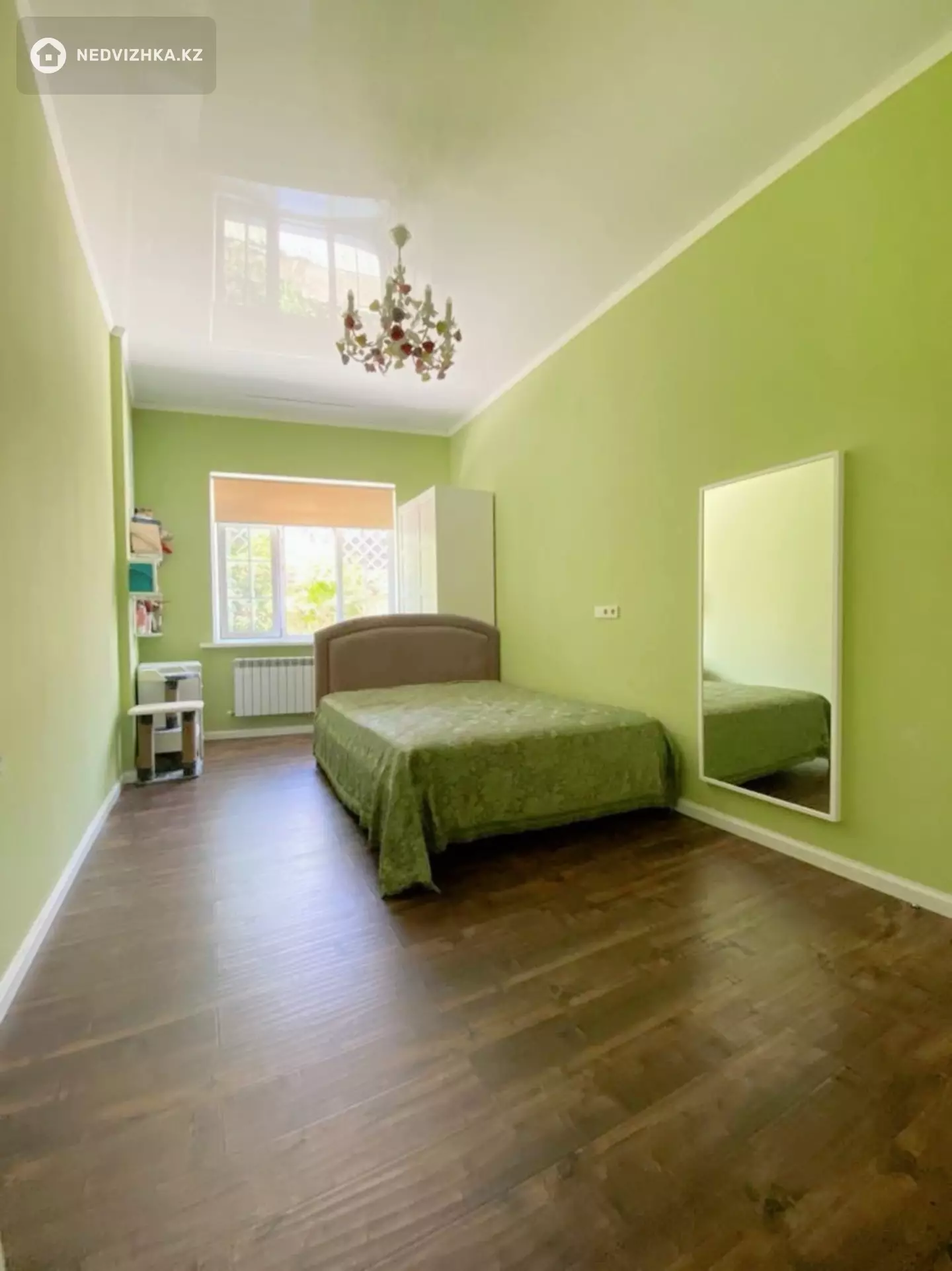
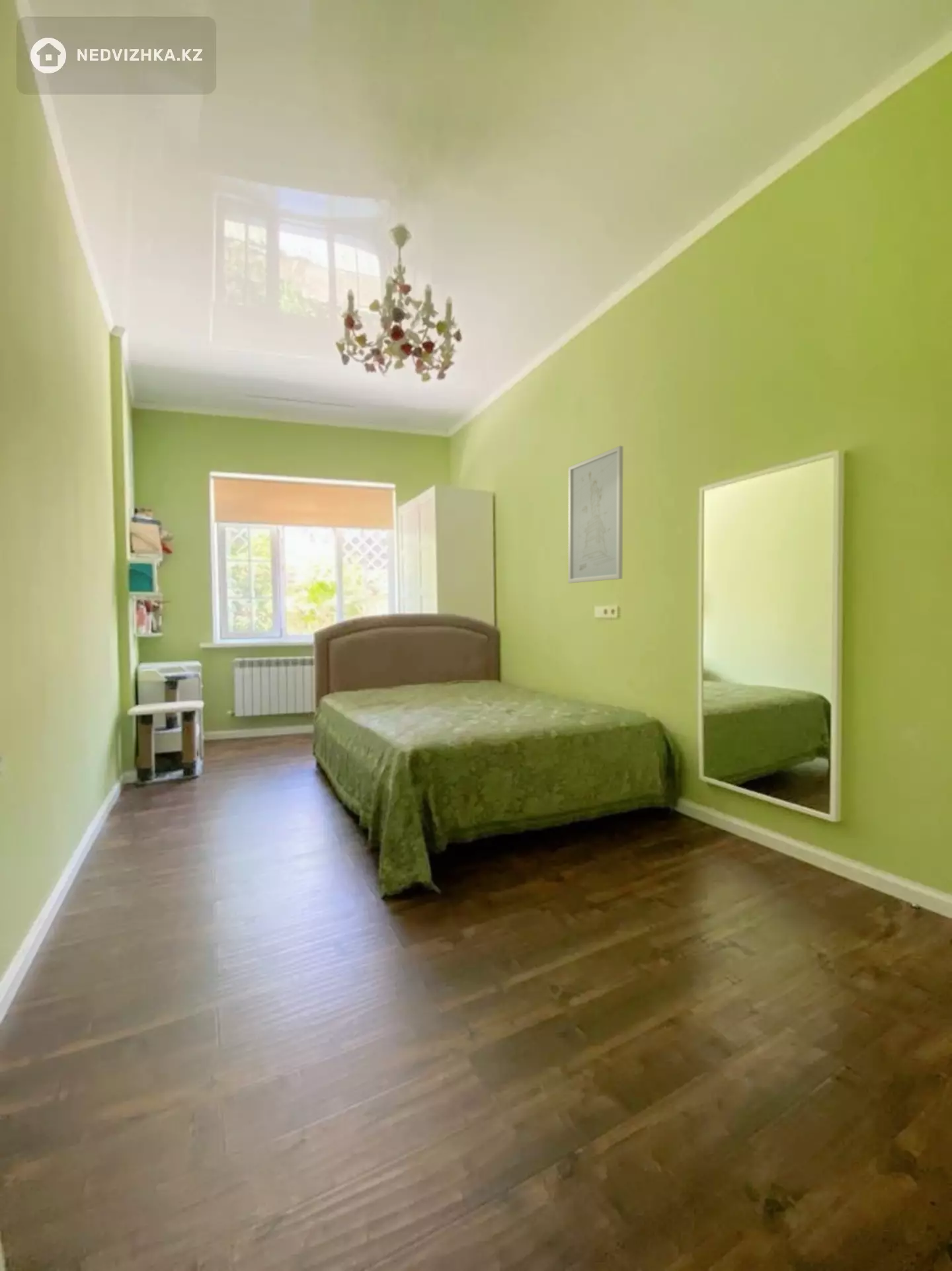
+ wall art (593, 519)
